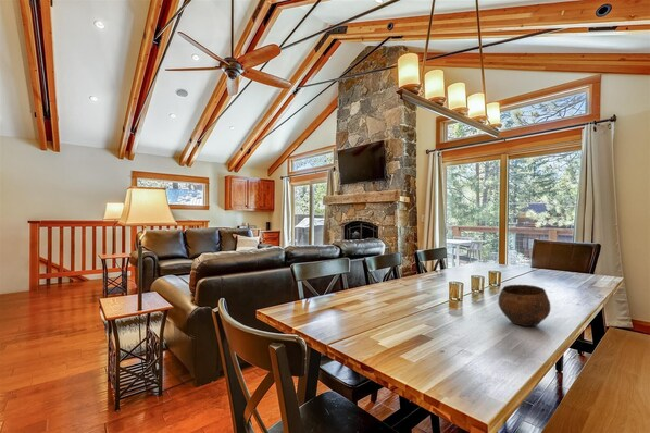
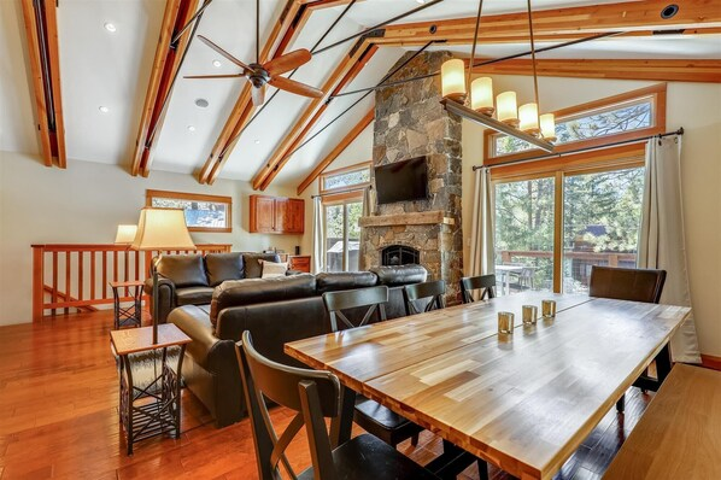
- bowl (523, 305)
